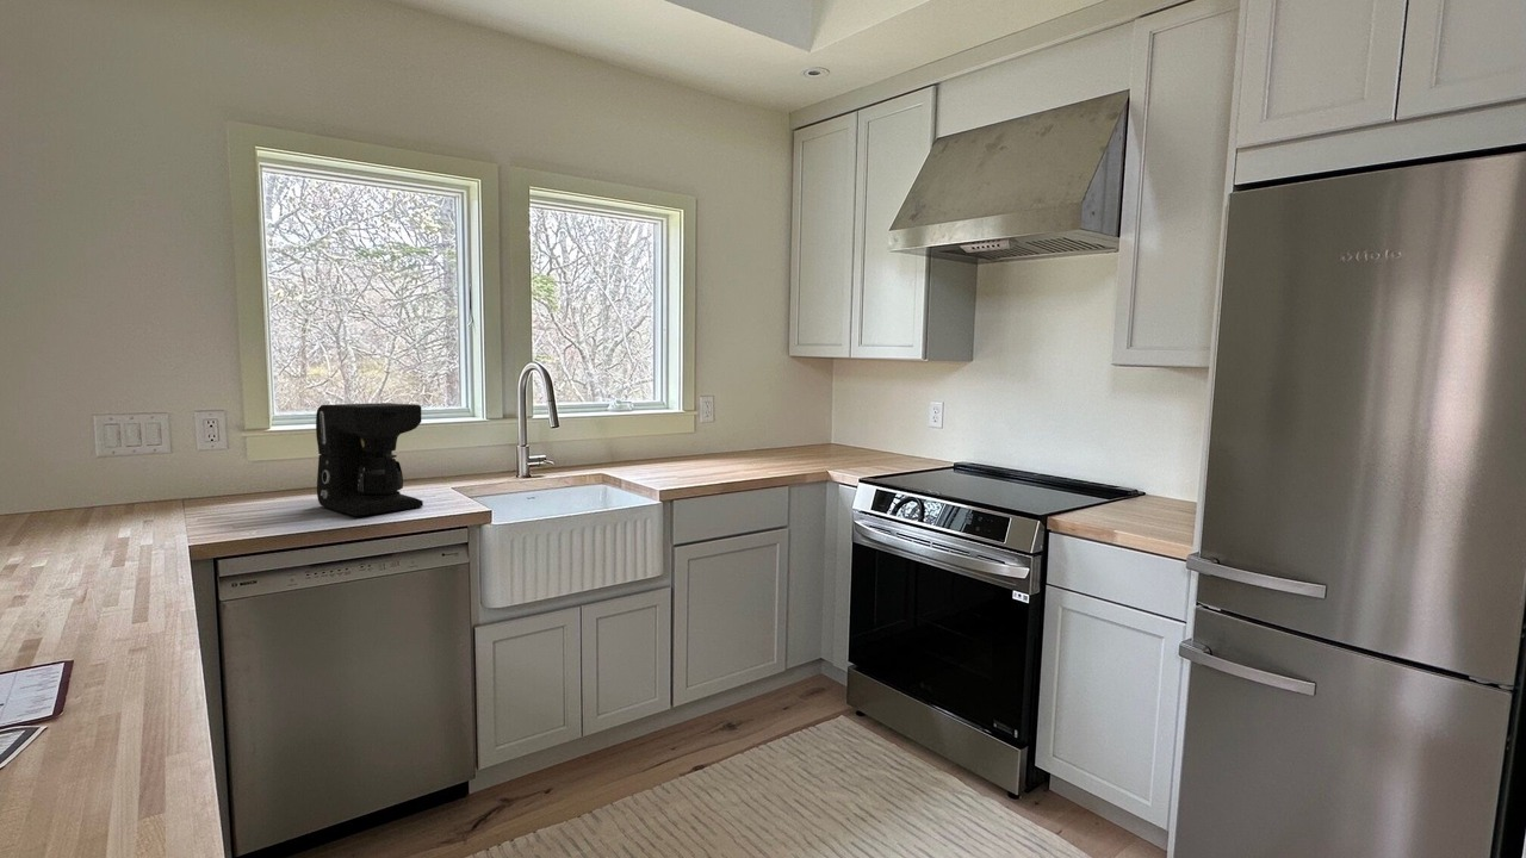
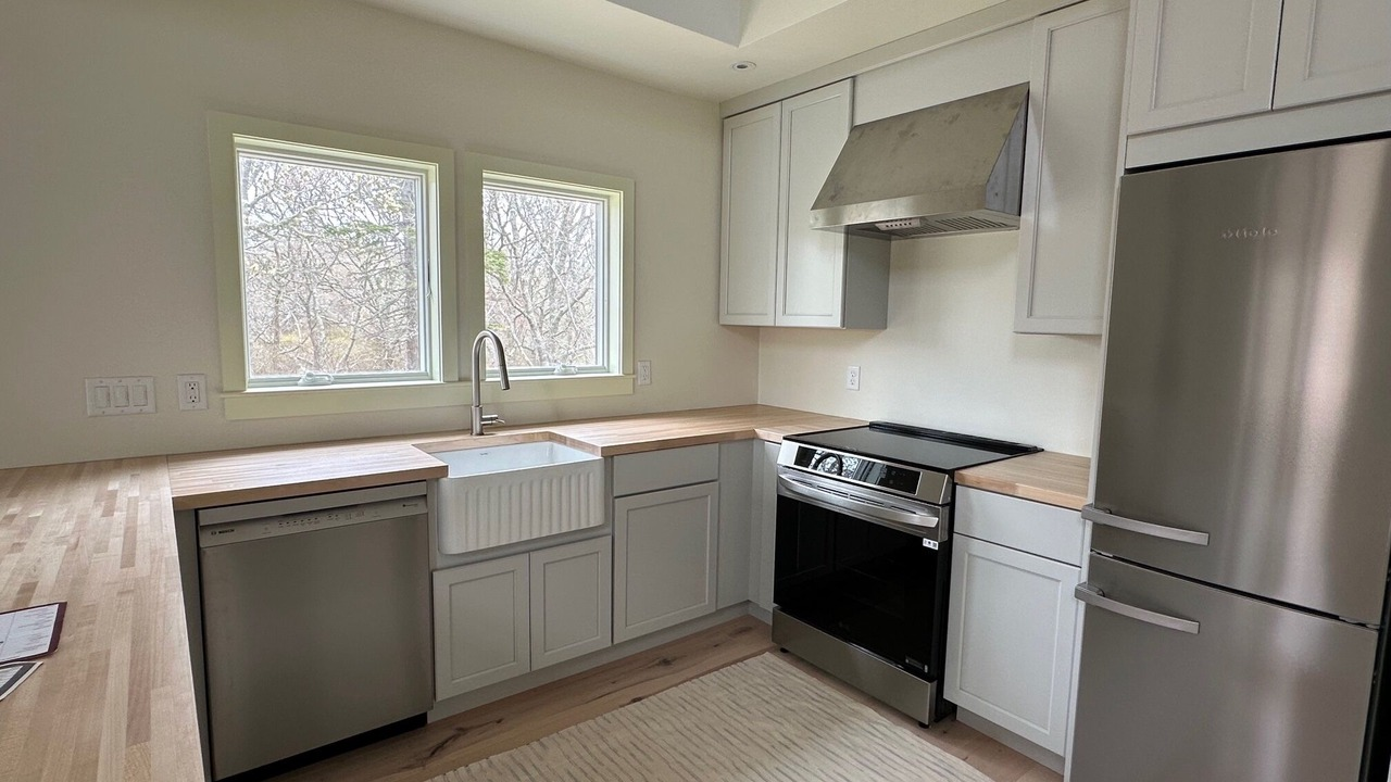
- coffee maker (370, 455)
